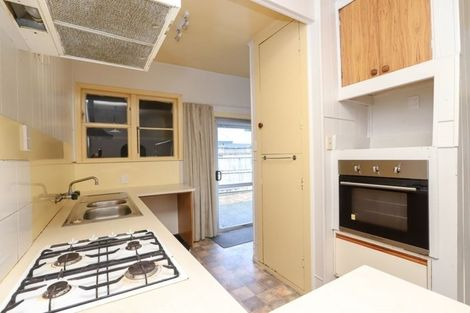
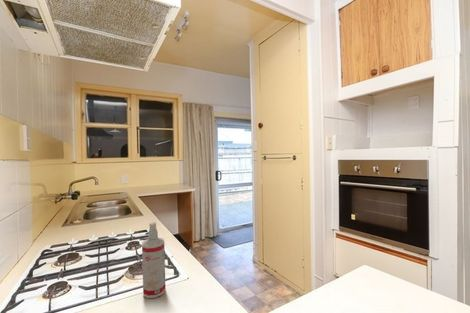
+ spray bottle (153, 257)
